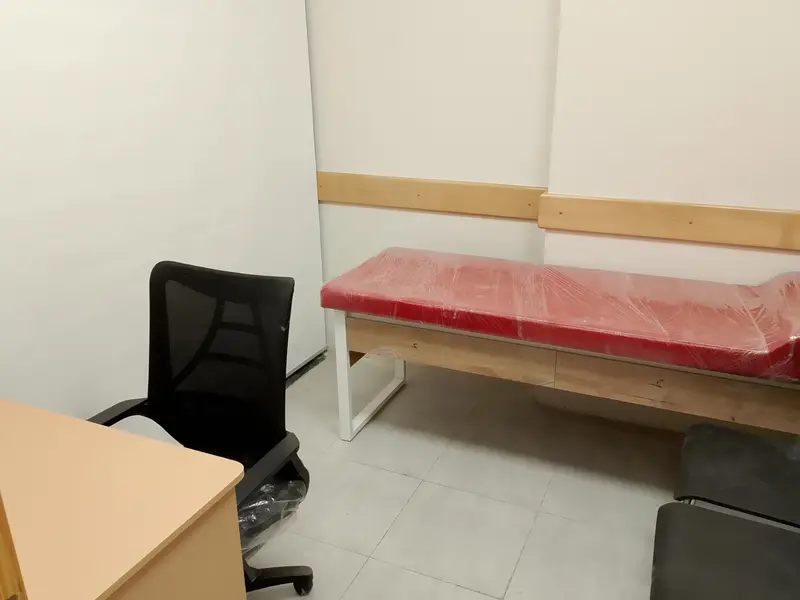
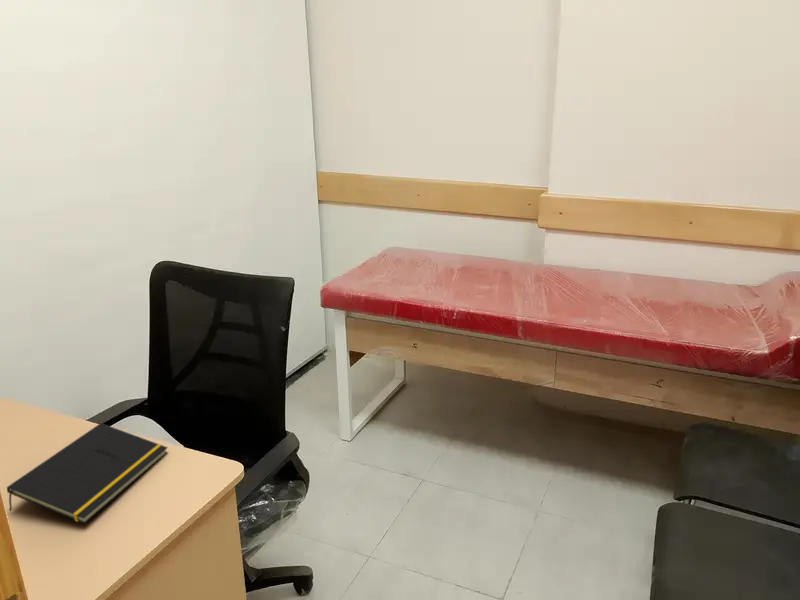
+ notepad (93, 468)
